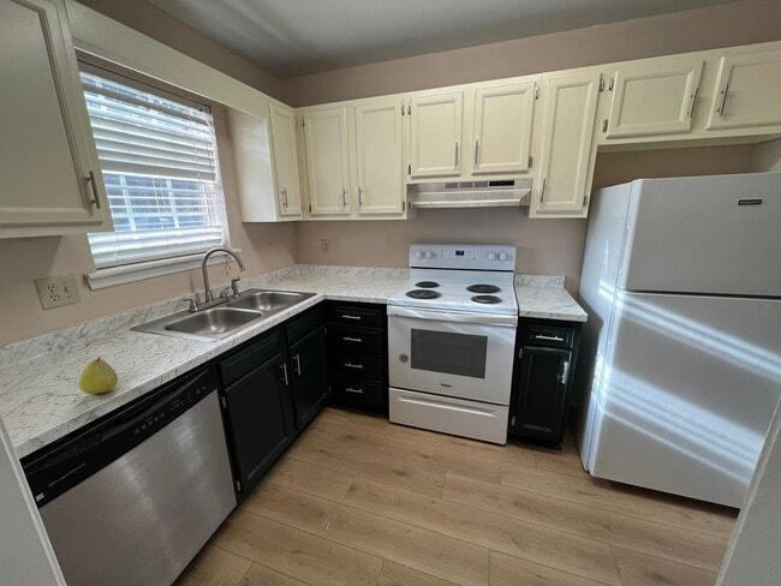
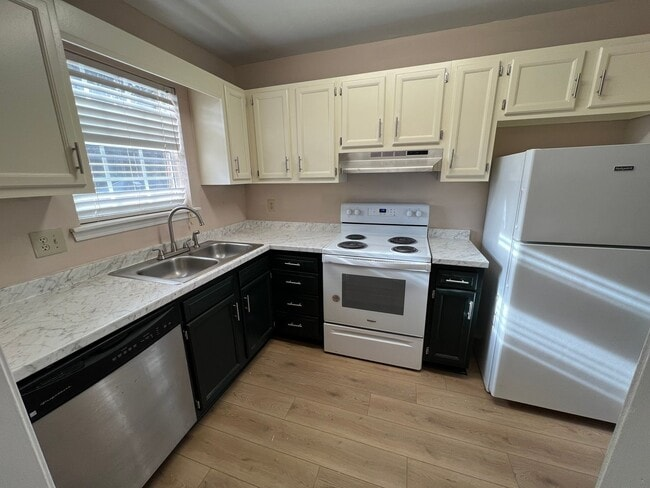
- fruit (97, 375)
